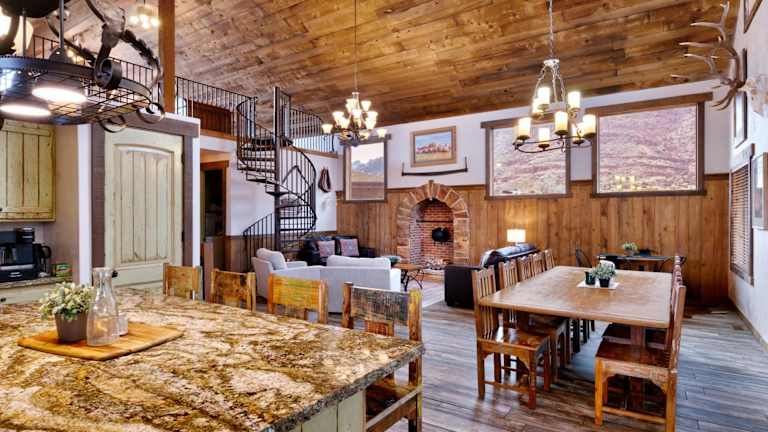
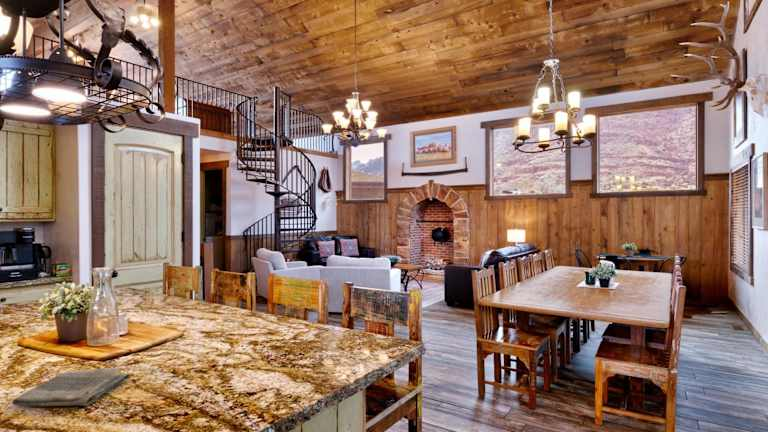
+ dish towel (76, 385)
